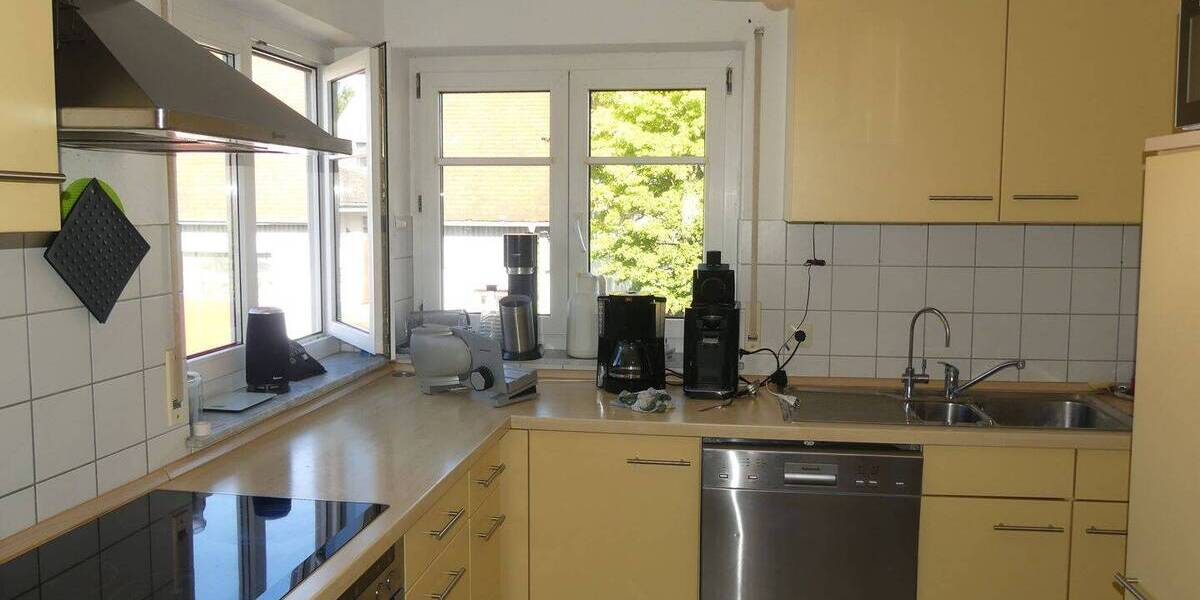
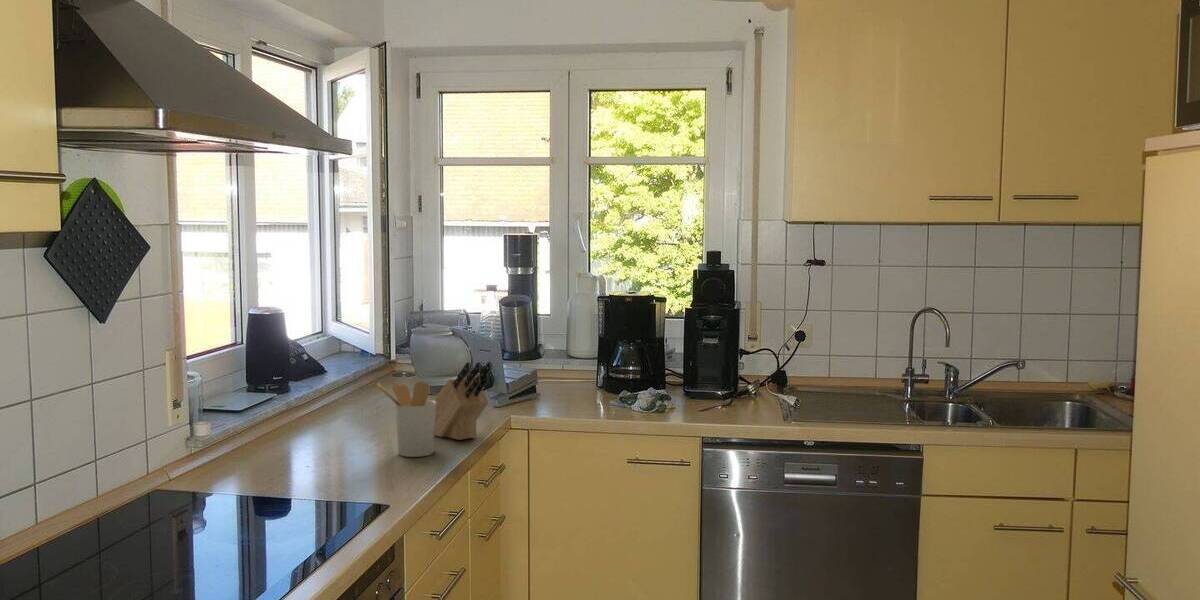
+ utensil holder (405, 416)
+ knife block (455, 396)
